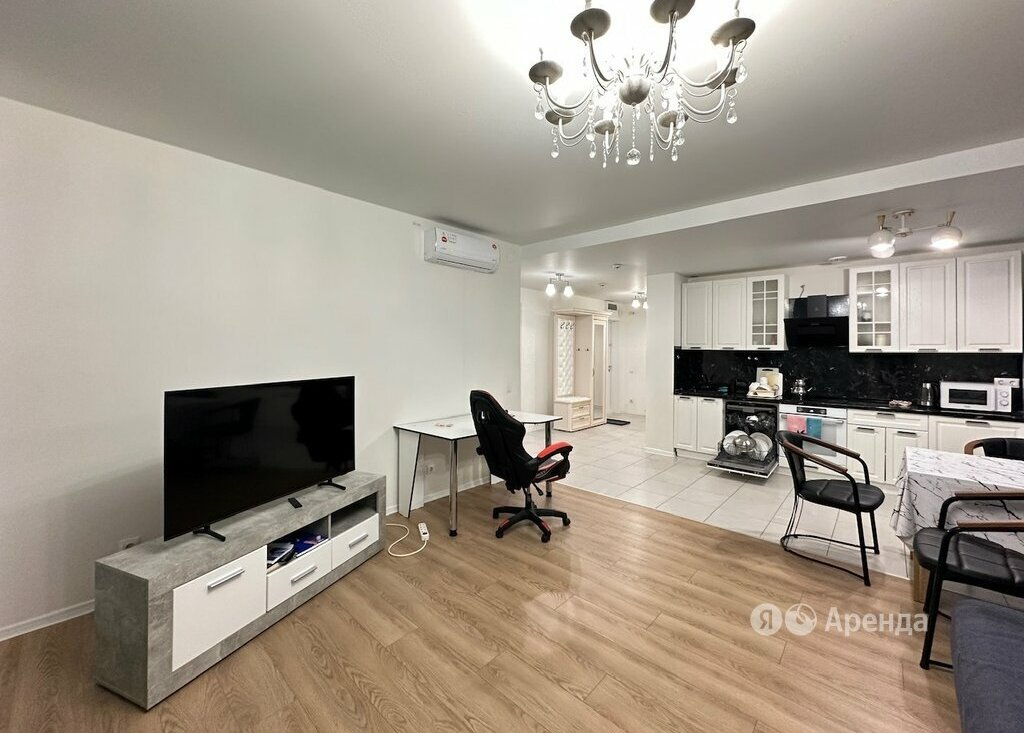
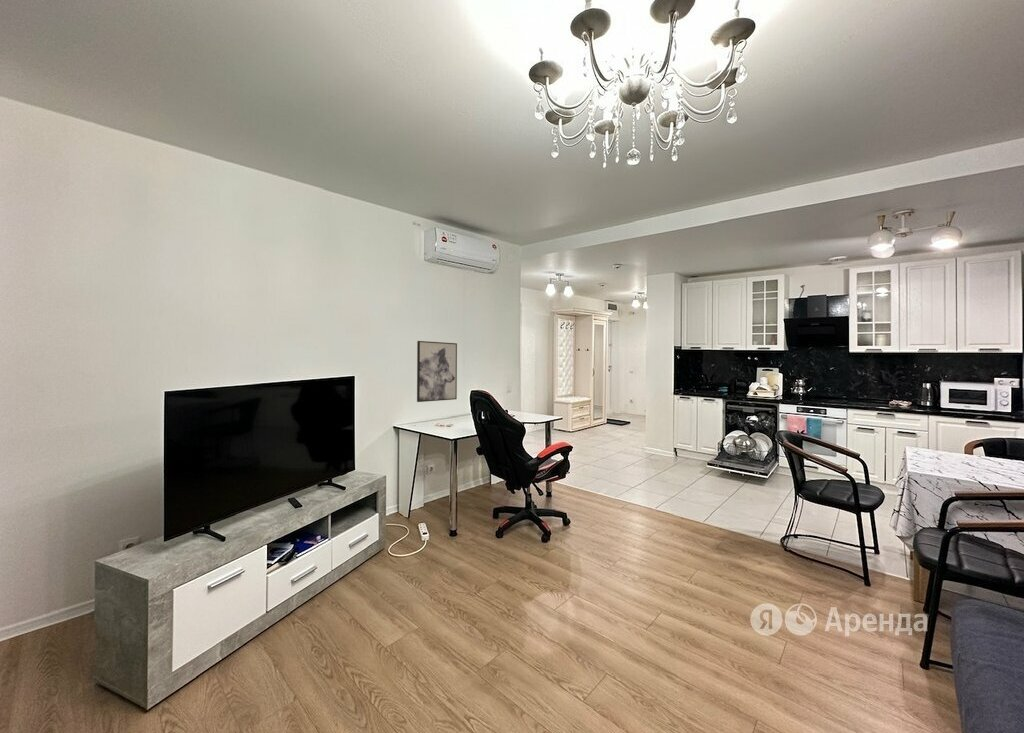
+ wall art (437, 371)
